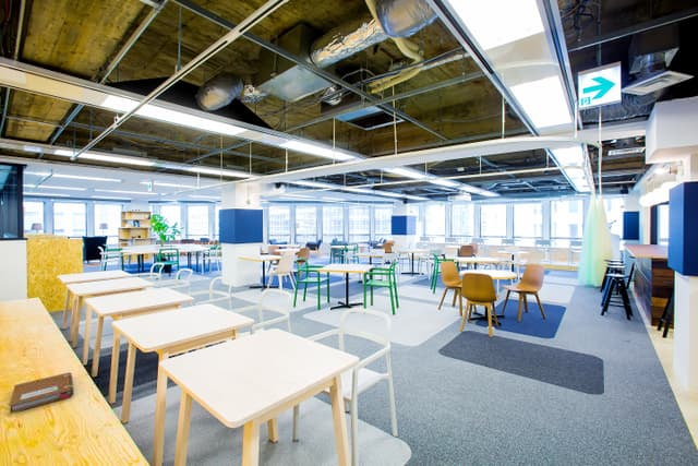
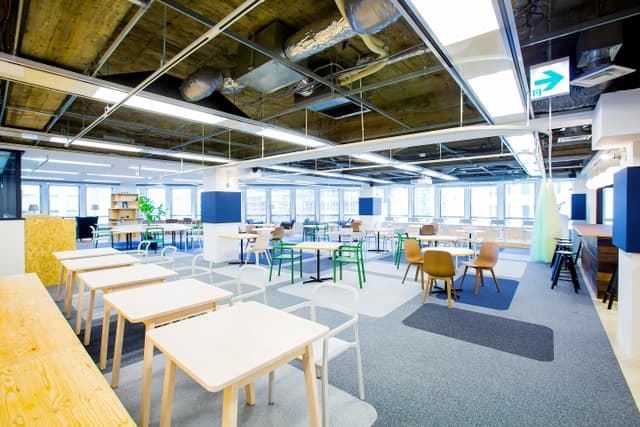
- notebook (44, 391)
